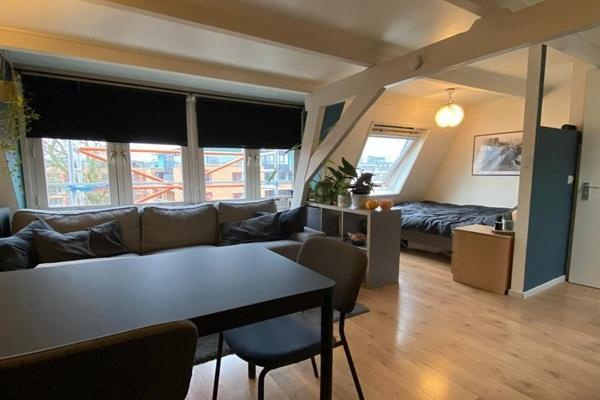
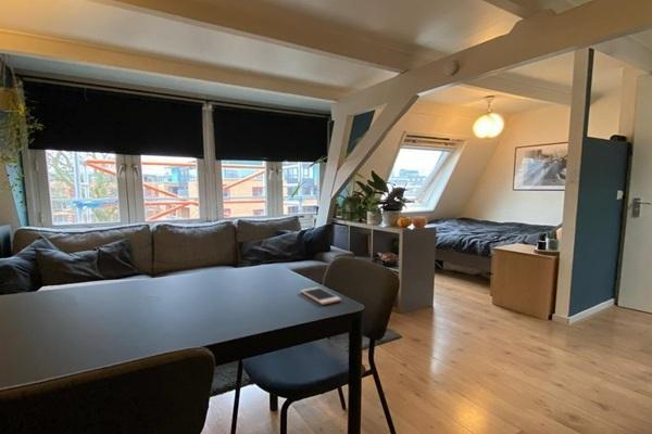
+ cell phone (319, 295)
